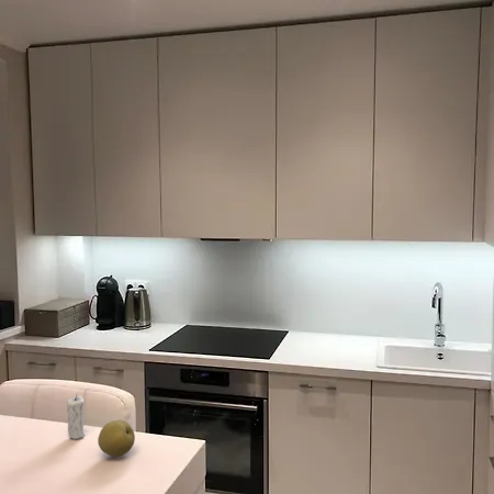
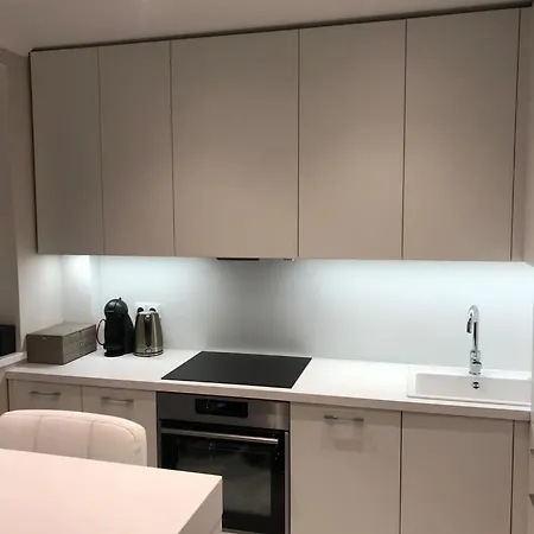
- candle (75, 413)
- fruit (116, 438)
